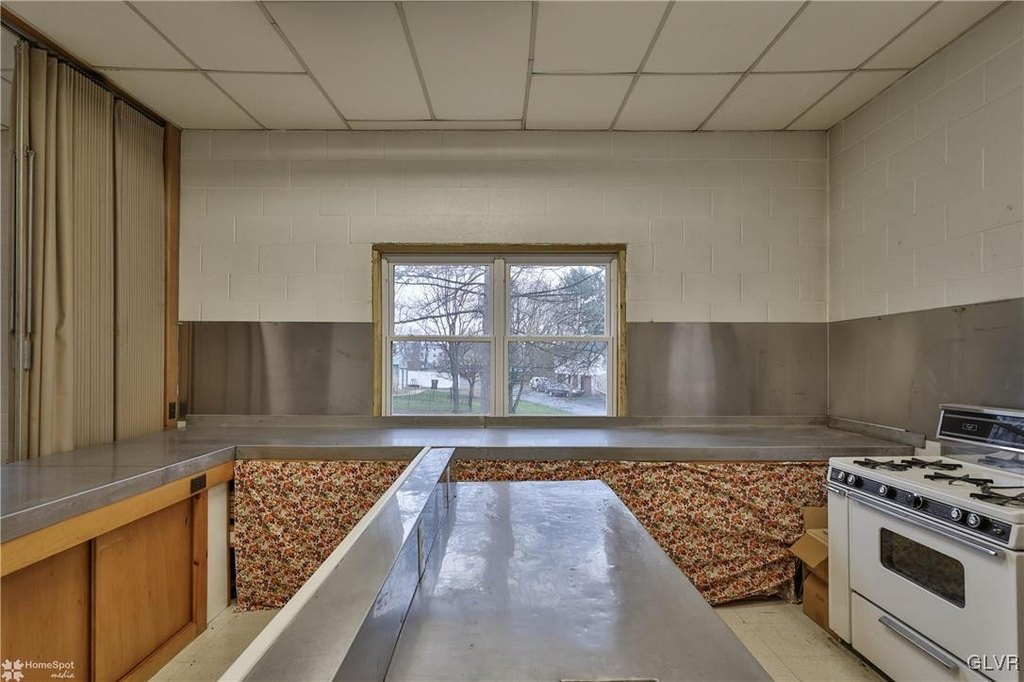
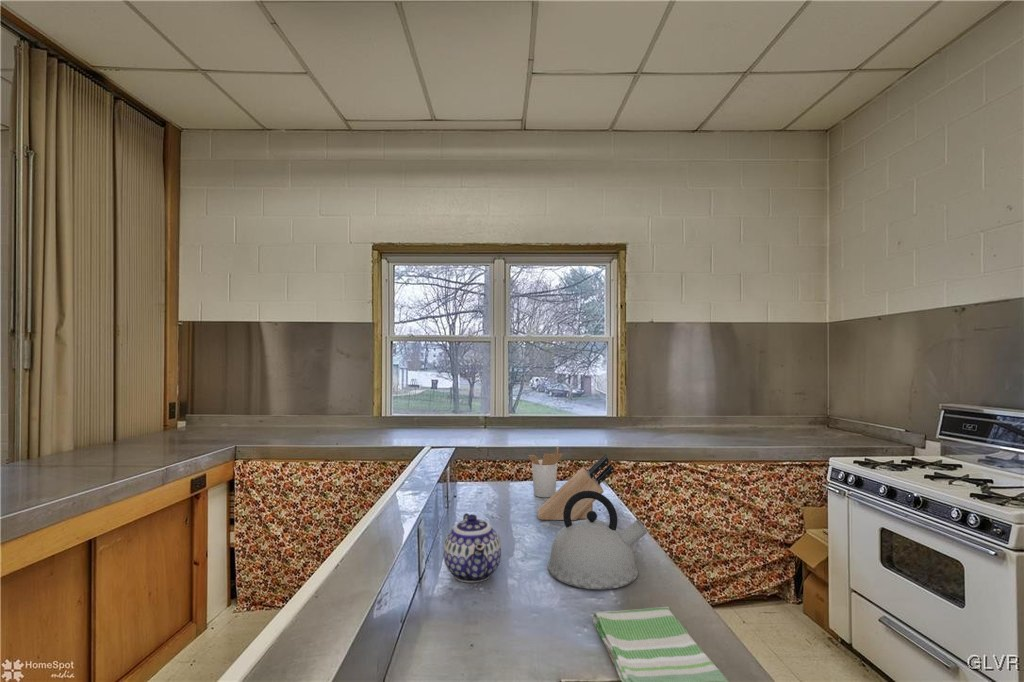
+ utensil holder (547, 472)
+ kettle (596, 530)
+ knife block (575, 485)
+ teapot (472, 544)
+ dish towel (652, 646)
